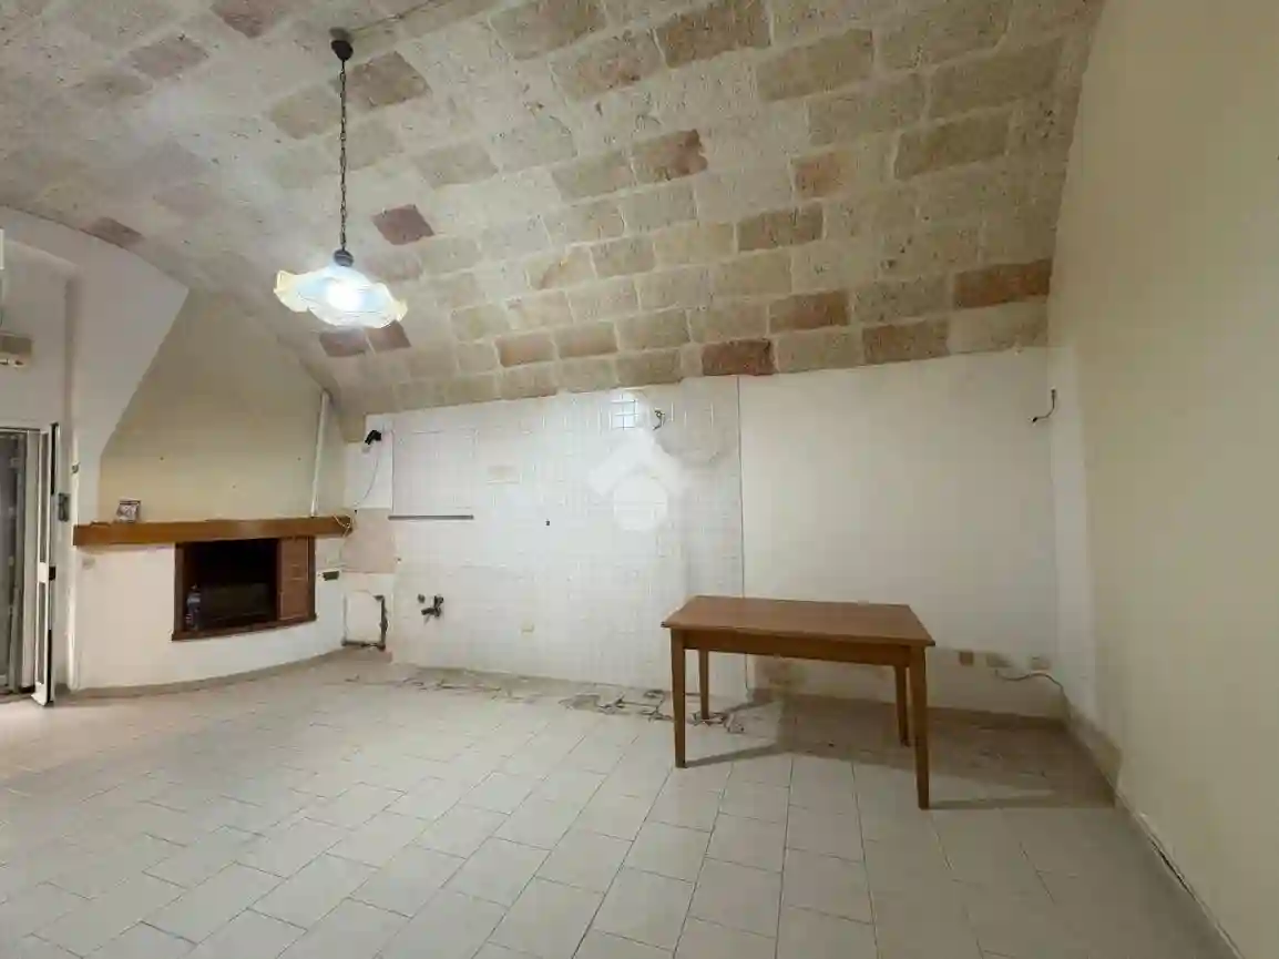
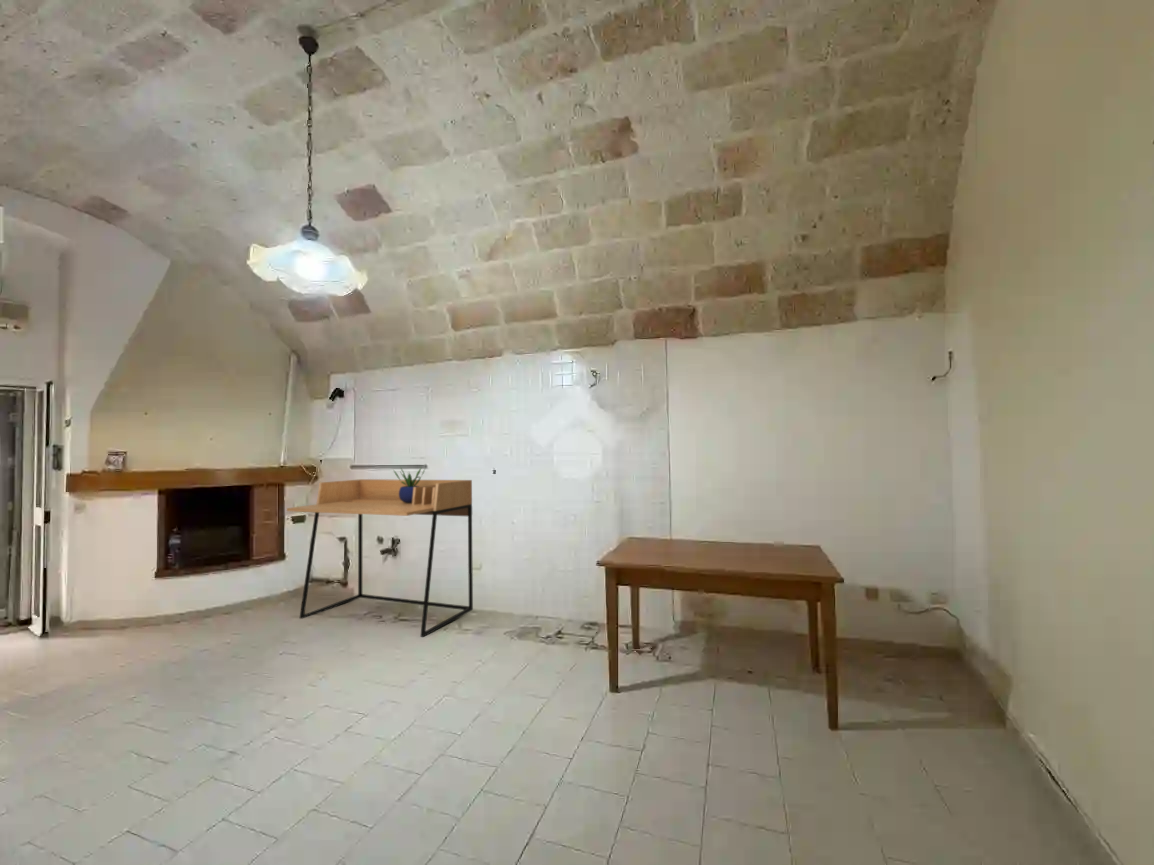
+ desk (361, 549)
+ potted plant (408, 484)
